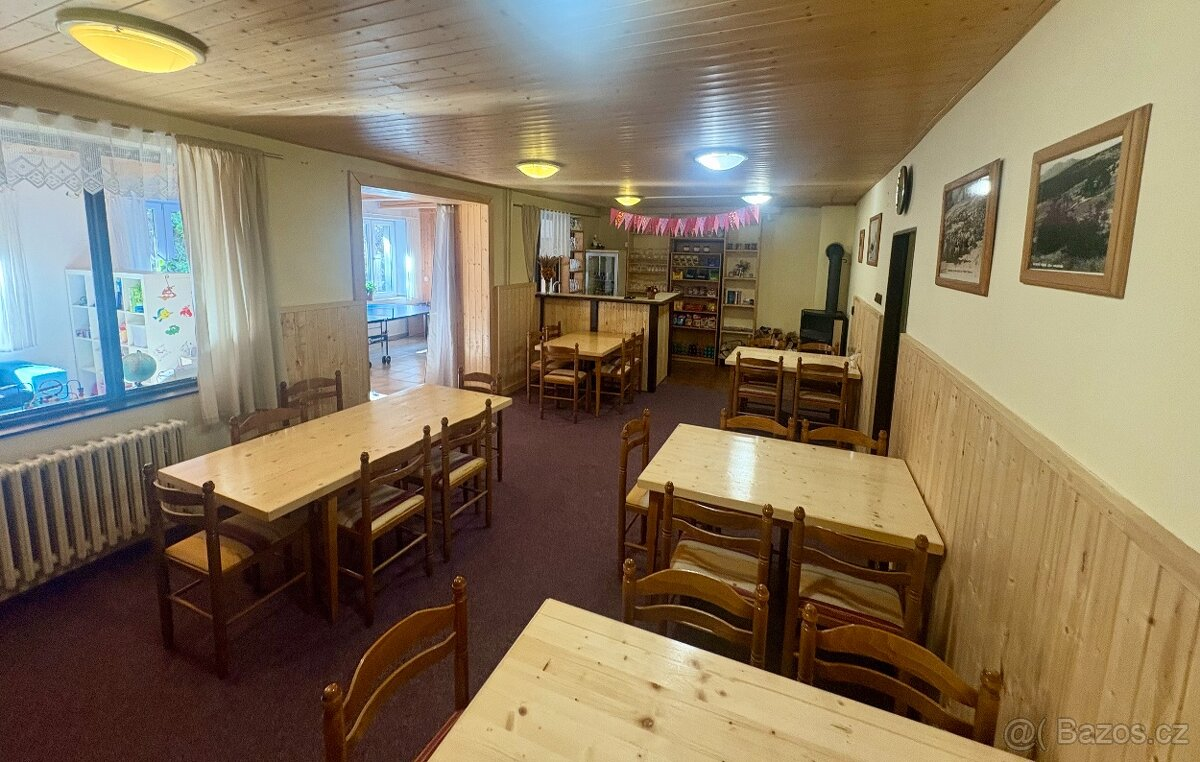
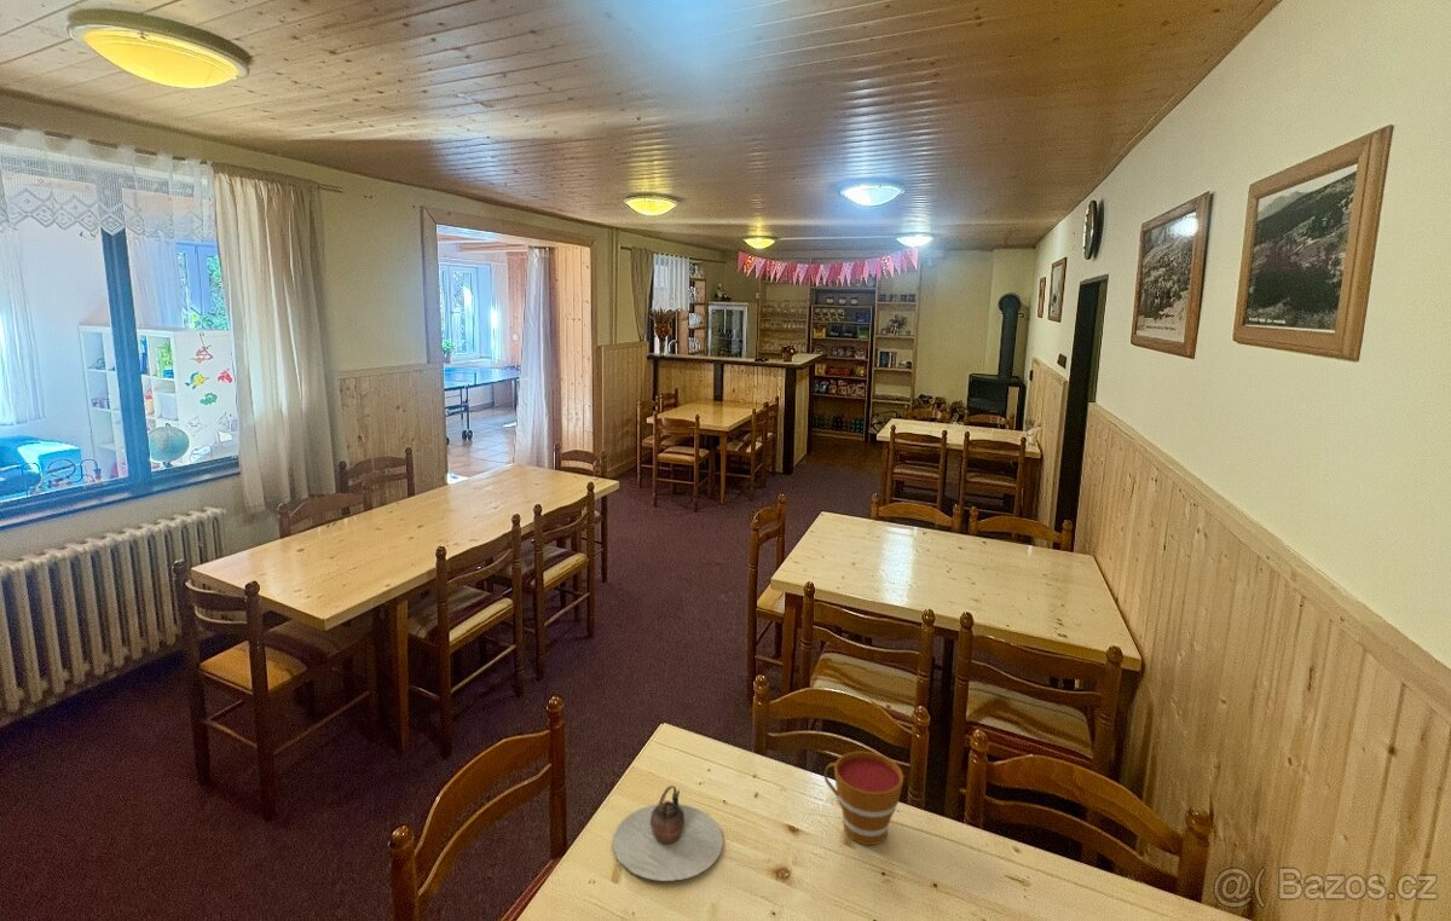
+ teapot (667, 817)
+ cup (860, 798)
